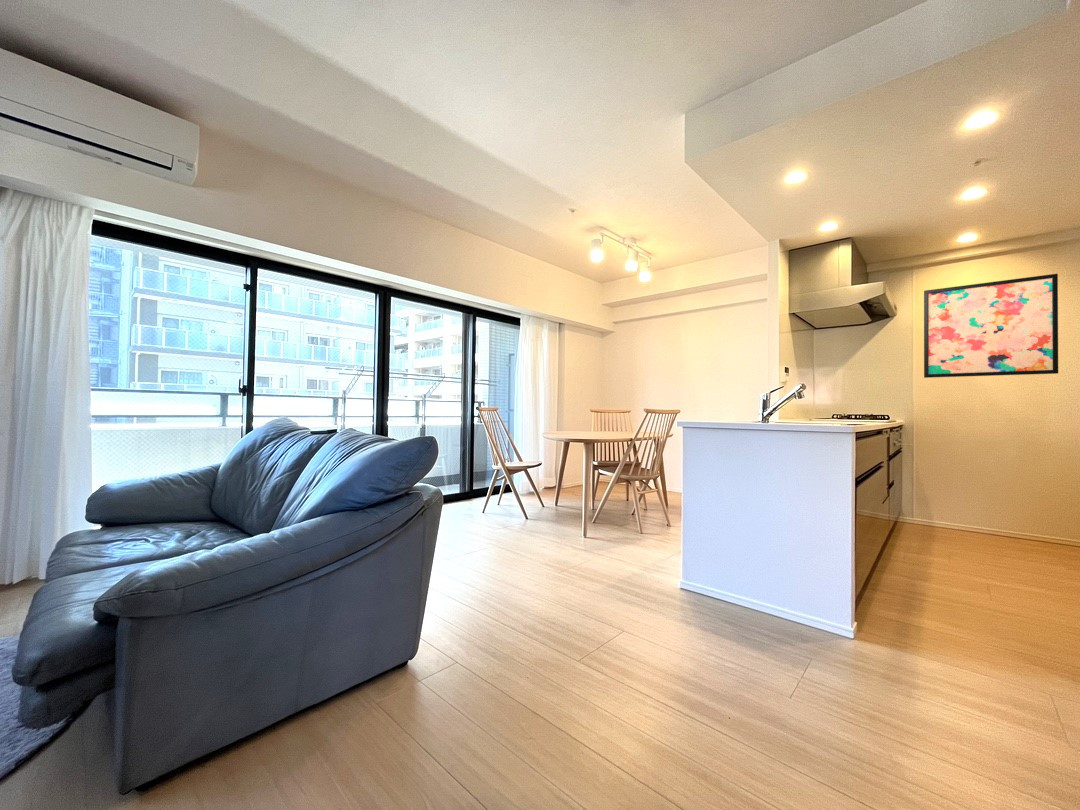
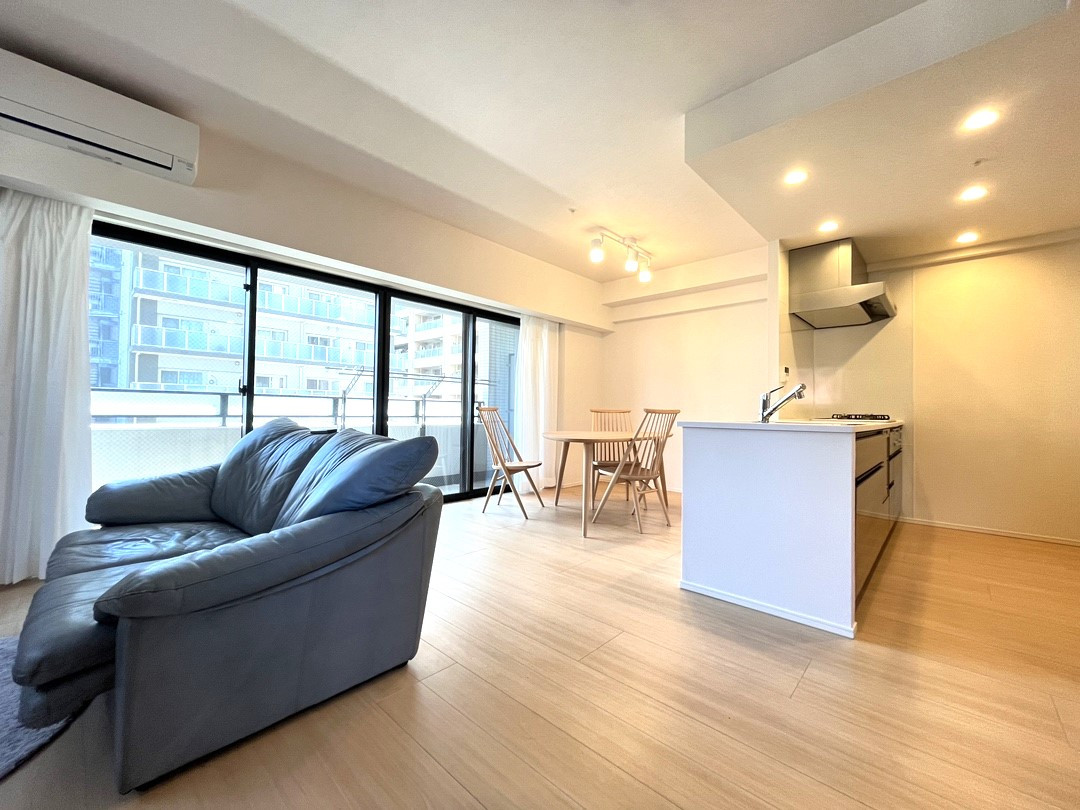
- wall art (986, 329)
